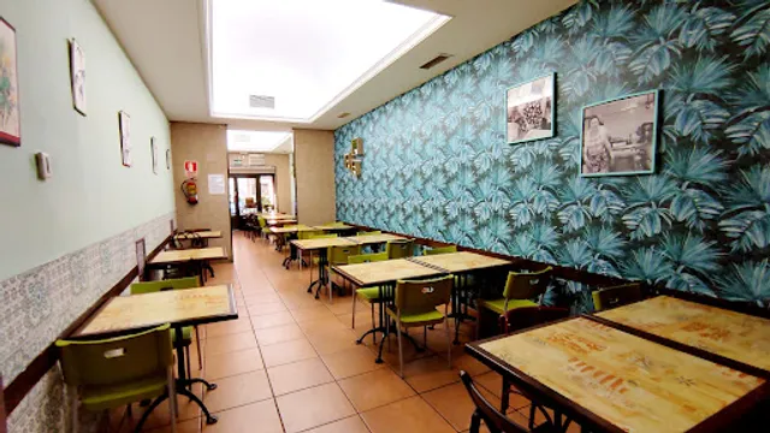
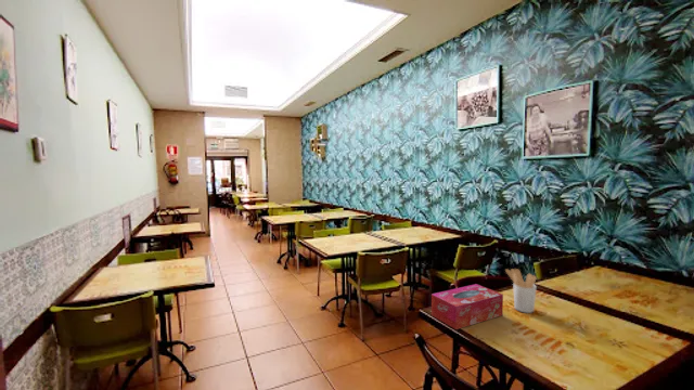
+ utensil holder (519, 288)
+ tissue box (466, 304)
